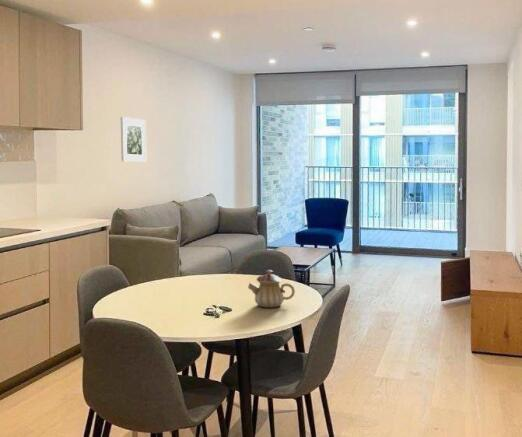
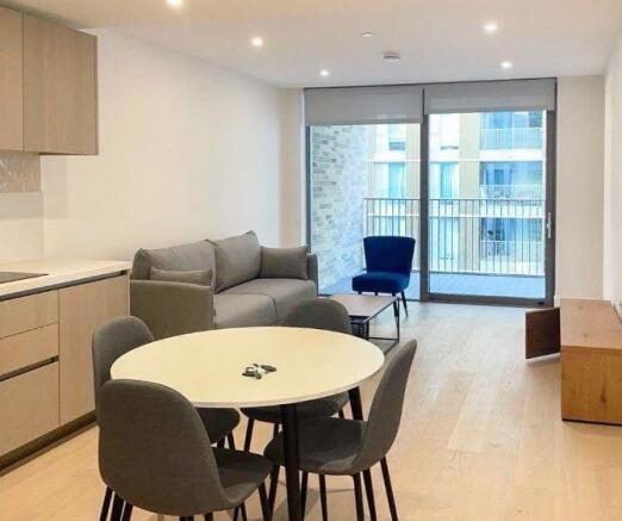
- teapot (271, 287)
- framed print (133, 140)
